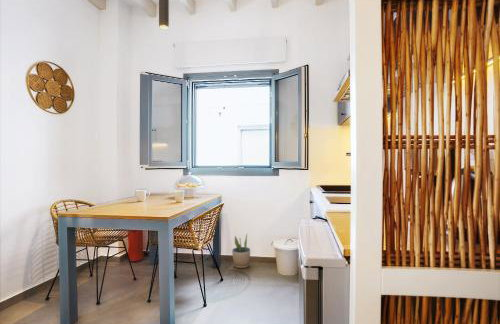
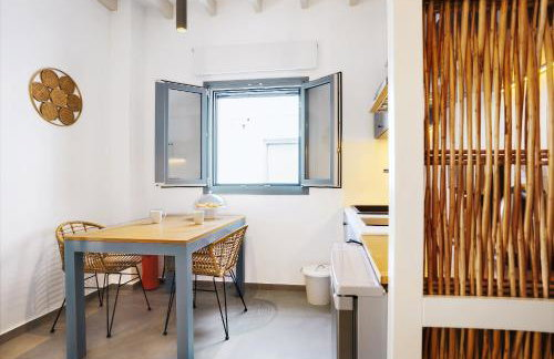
- potted plant (241, 248)
